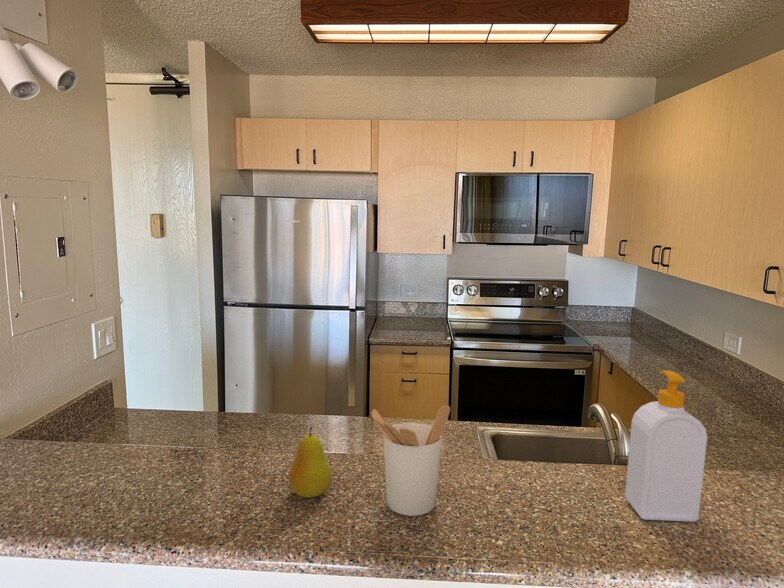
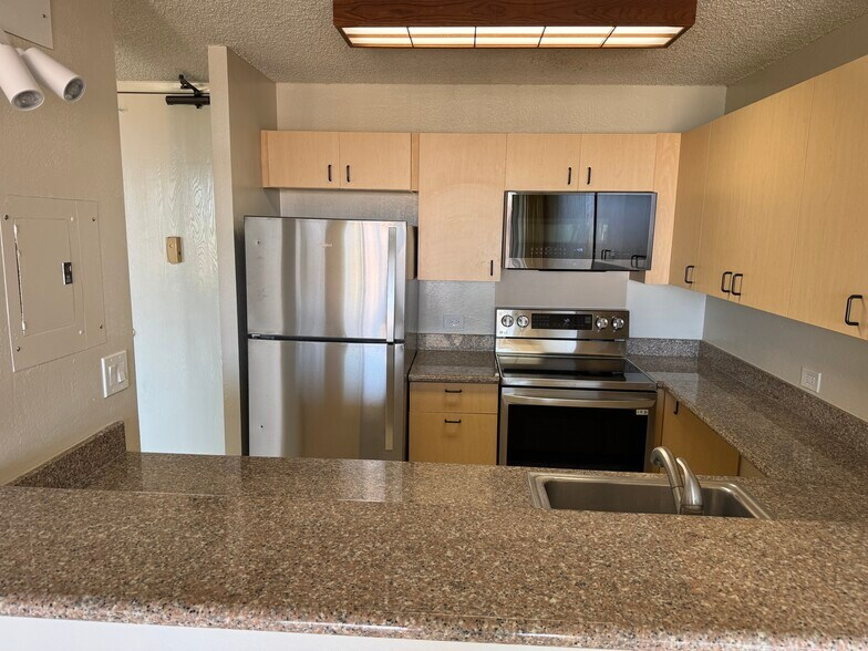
- fruit (310, 459)
- utensil holder (406, 458)
- soap bottle (665, 442)
